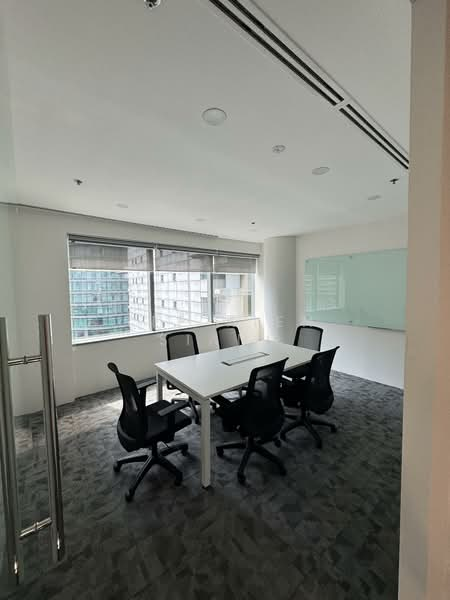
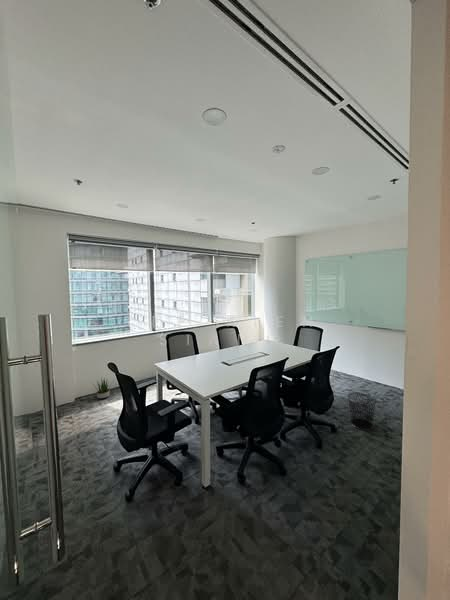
+ potted plant (103, 387)
+ waste bin (361, 411)
